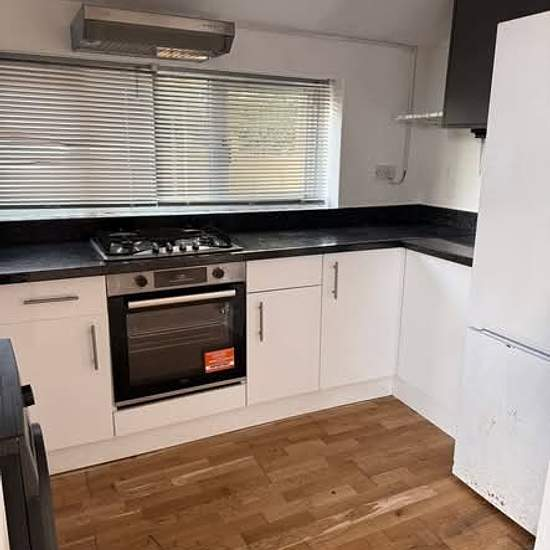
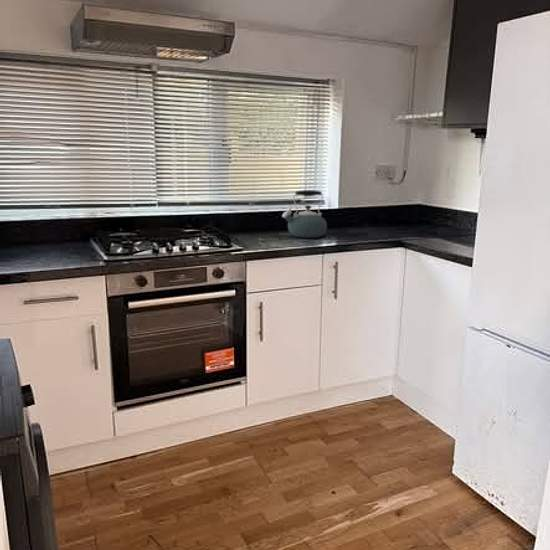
+ kettle (304, 213)
